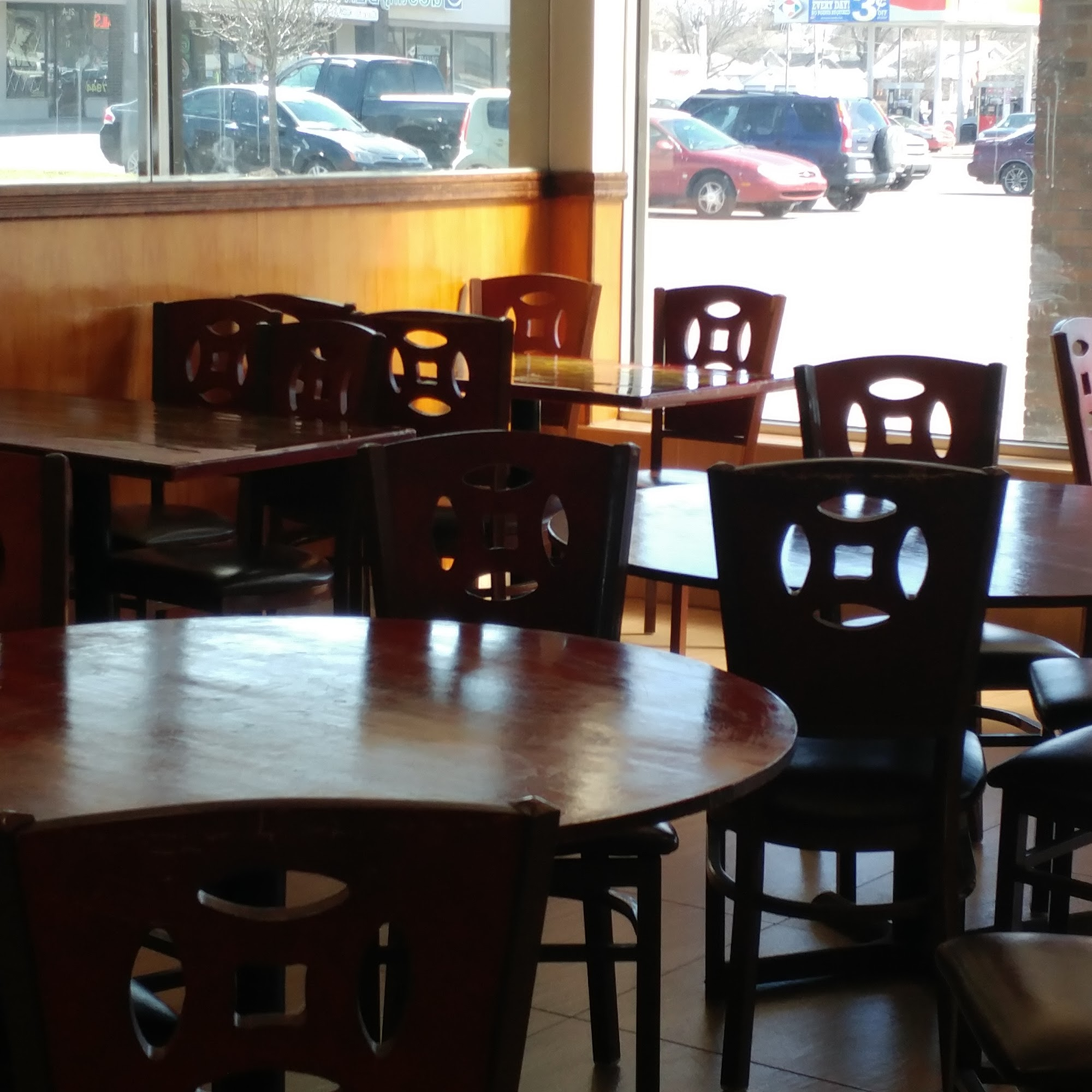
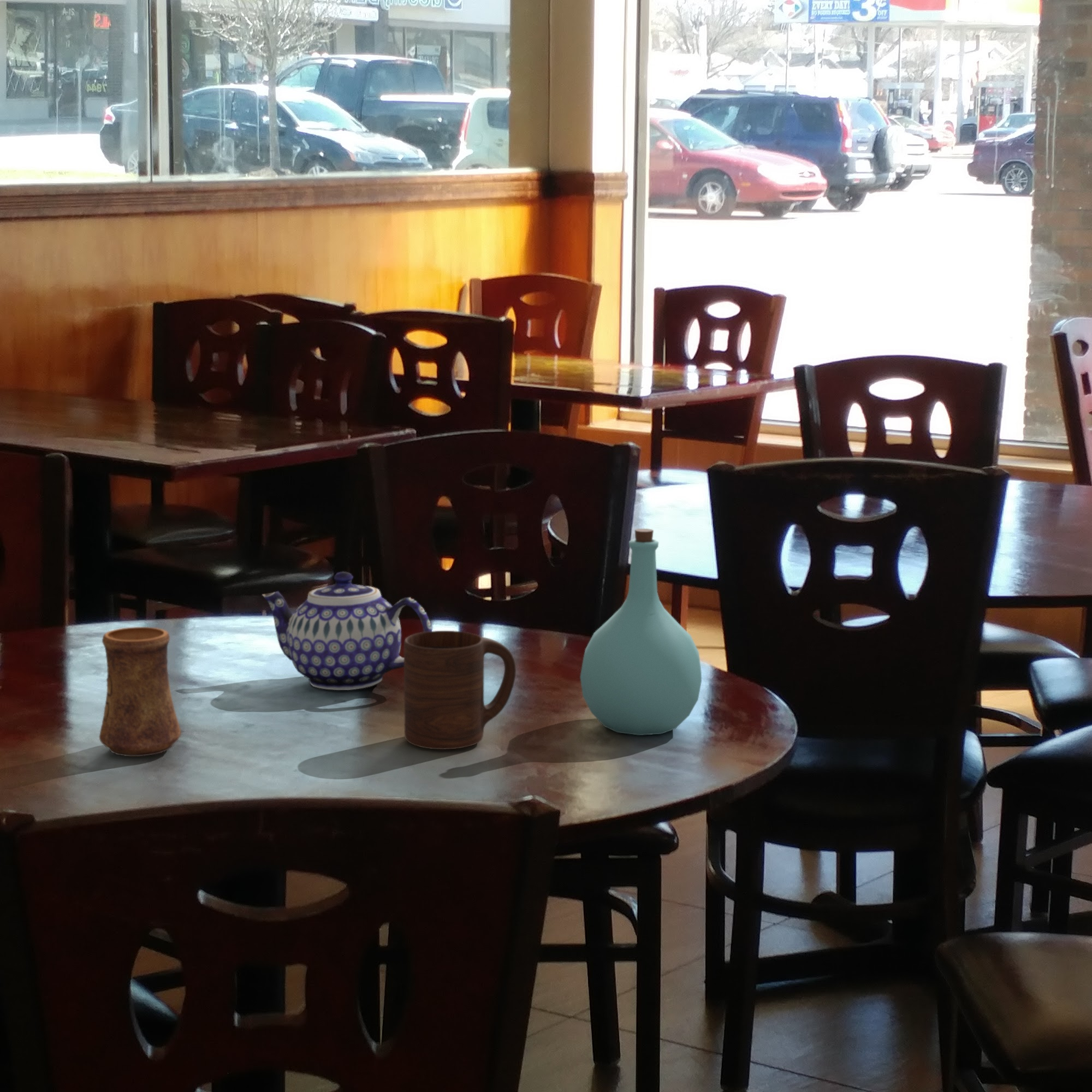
+ cup (454, 688)
+ cup (138, 691)
+ teapot (346, 627)
+ bottle (642, 628)
